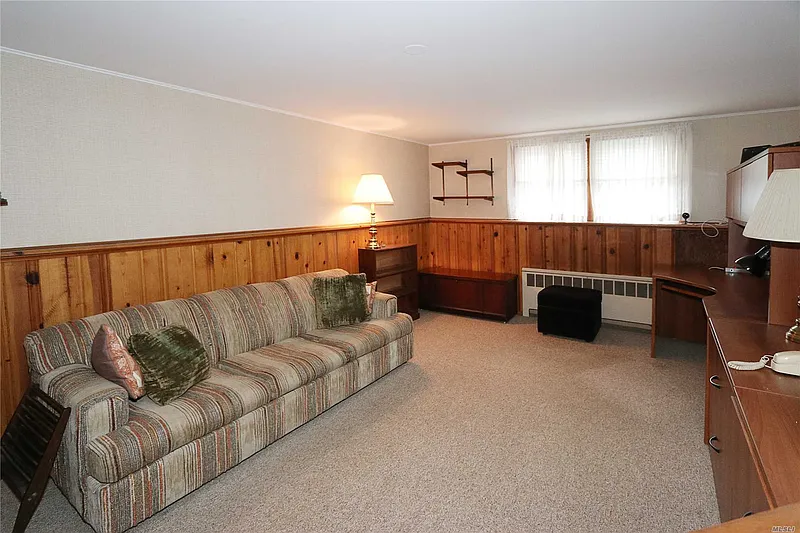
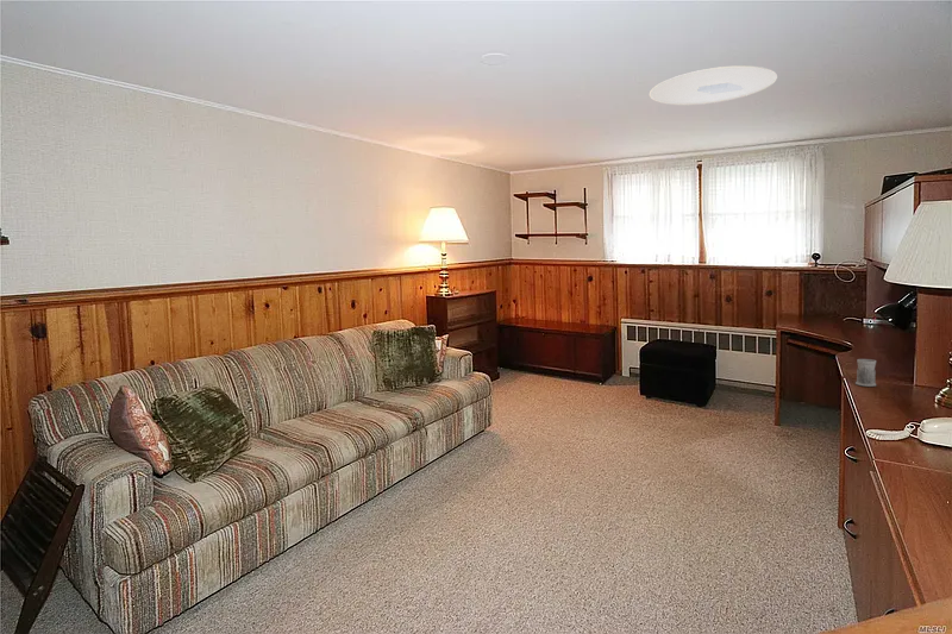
+ ceiling light (710, 81)
+ mug (865, 372)
